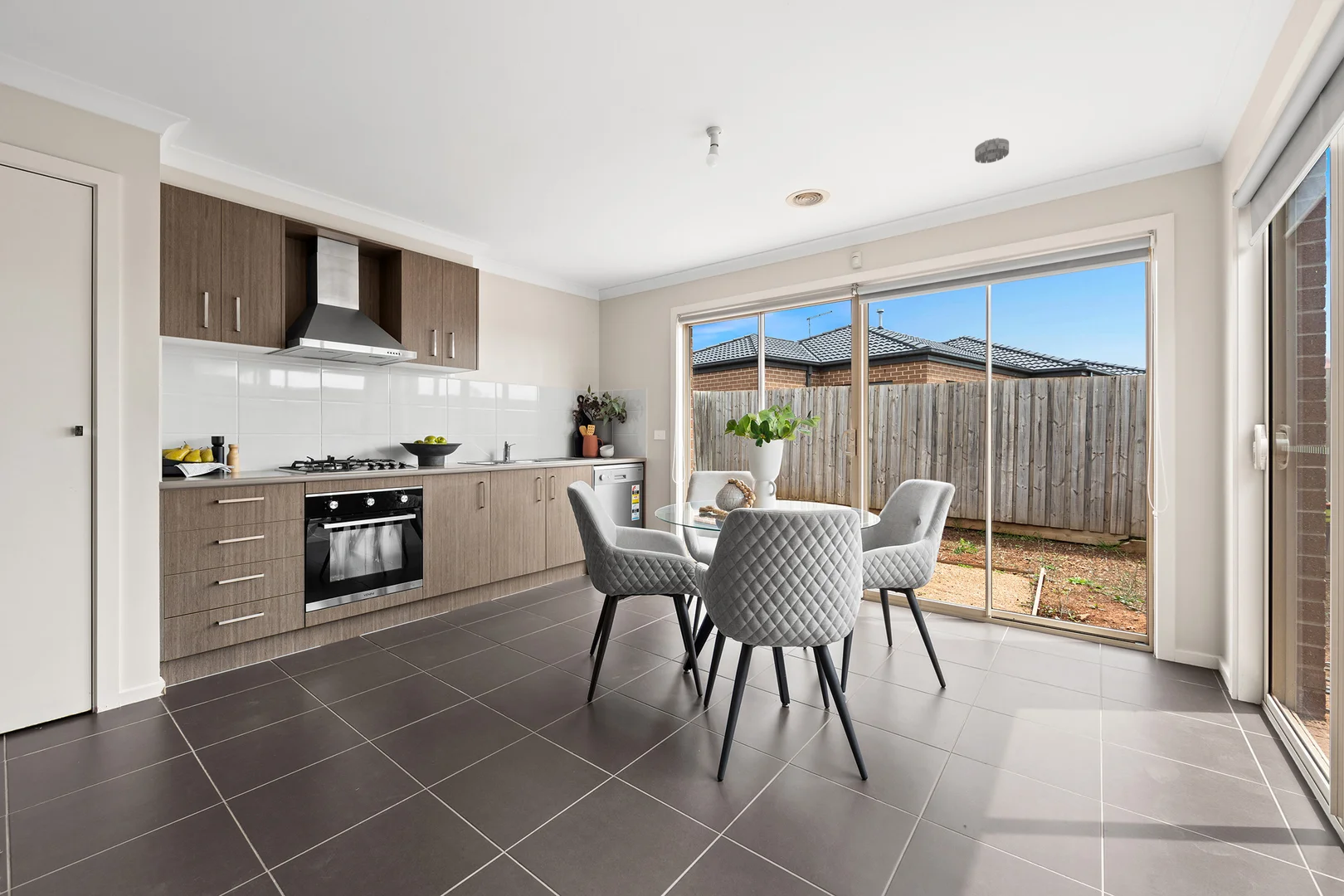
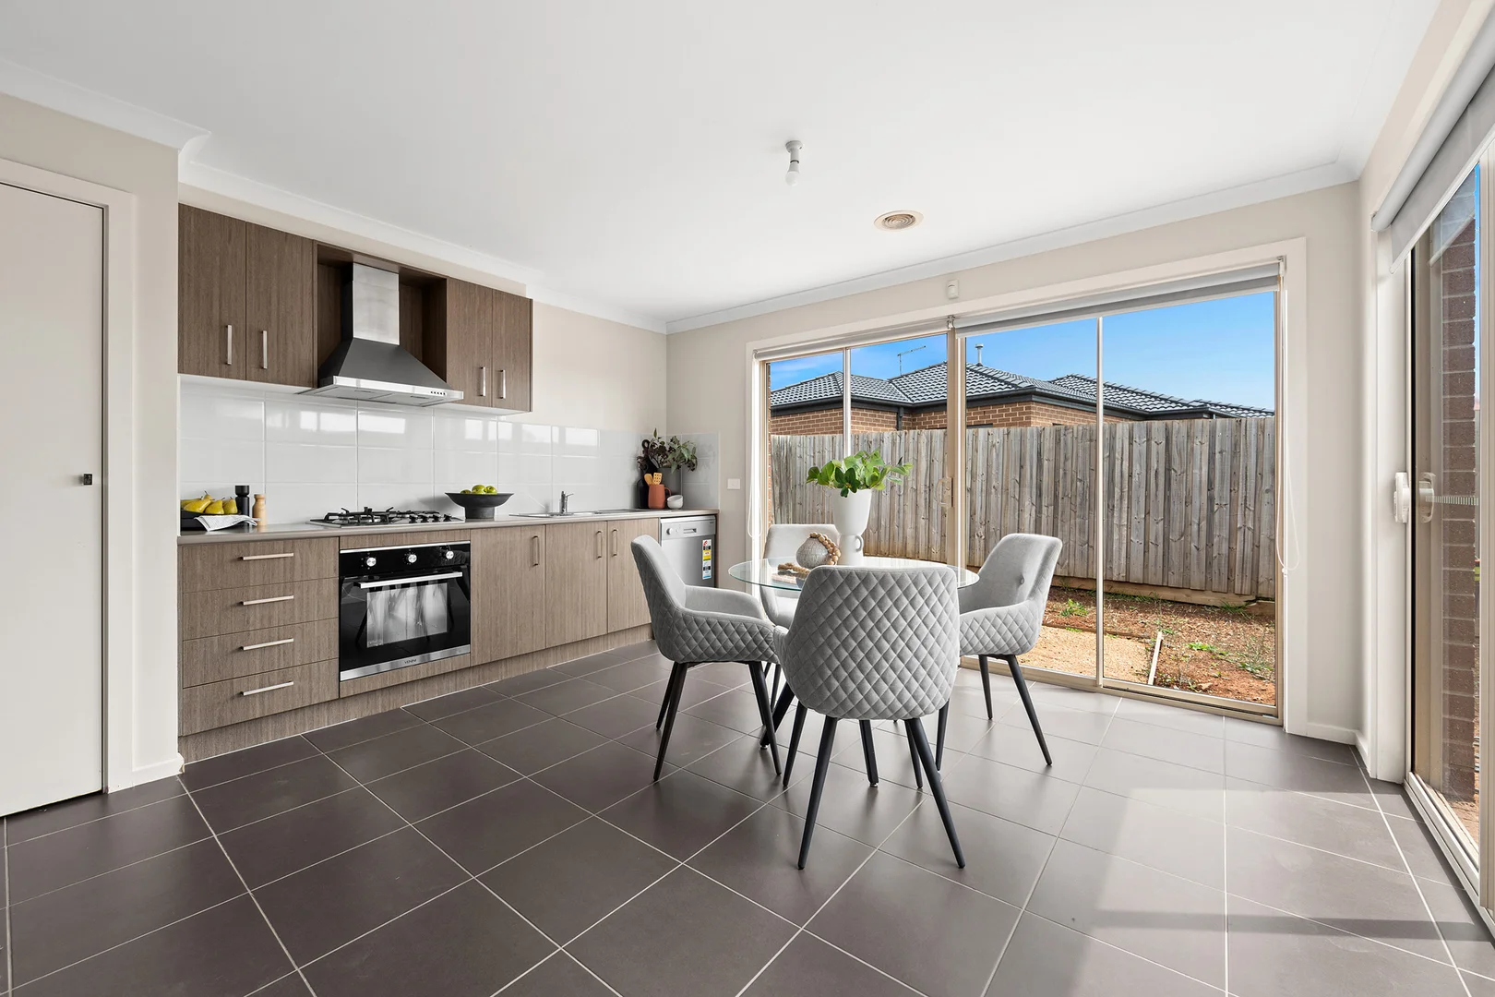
- smoke detector (991, 150)
